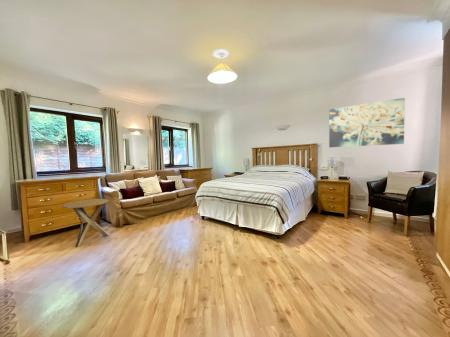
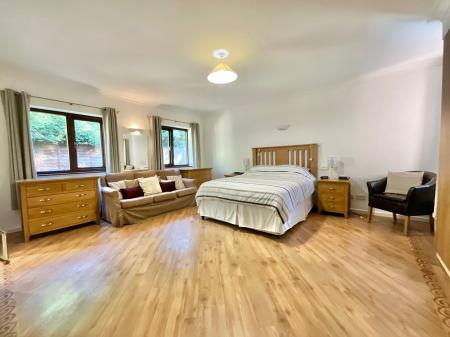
- wall art (363, 125)
- side table (87, 220)
